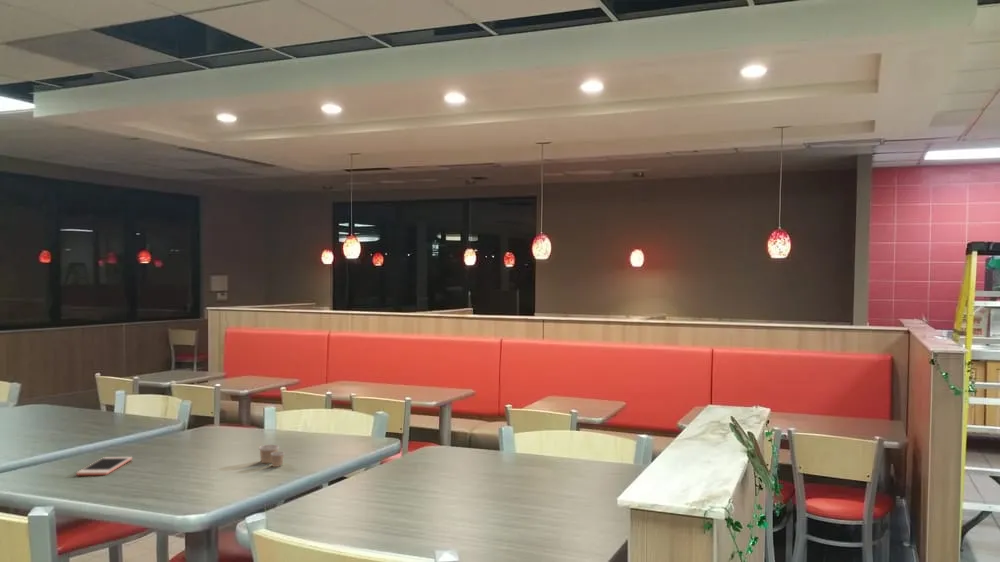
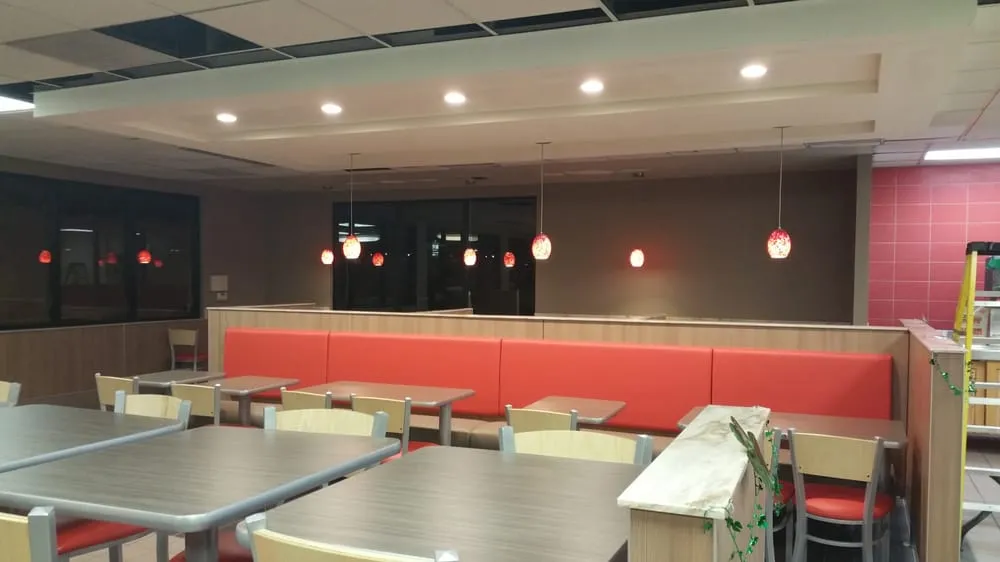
- cell phone (105, 465)
- paper cup (272, 456)
